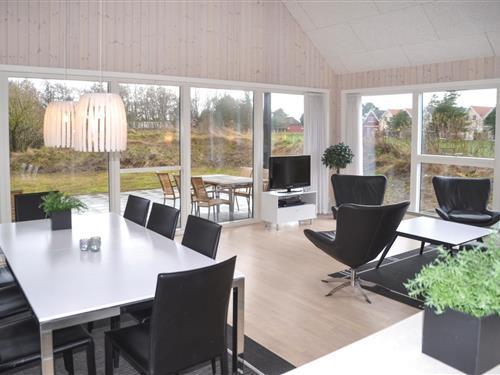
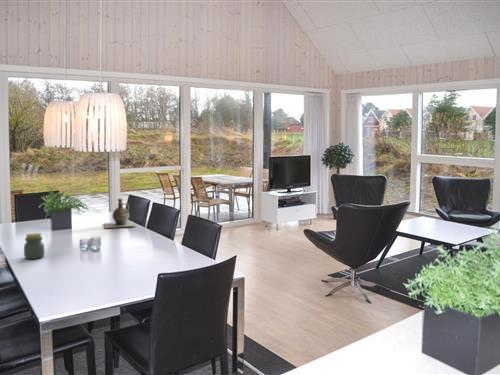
+ jar (34, 245)
+ ceramic jug (119, 212)
